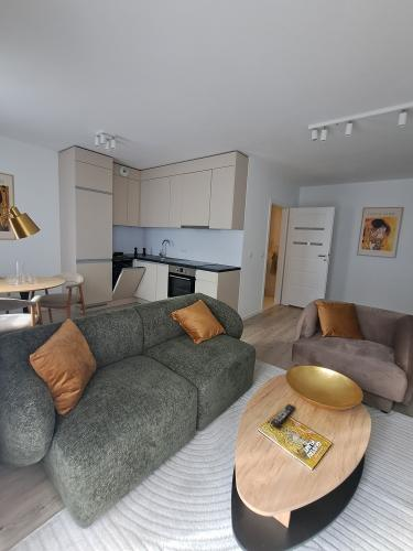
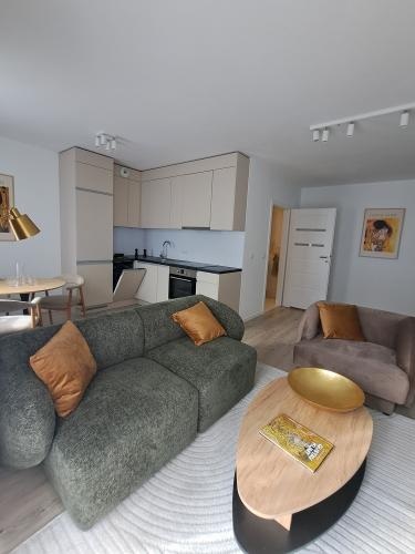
- remote control (283, 414)
